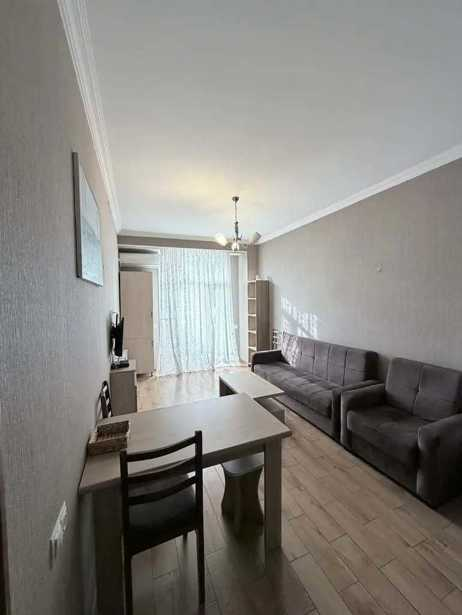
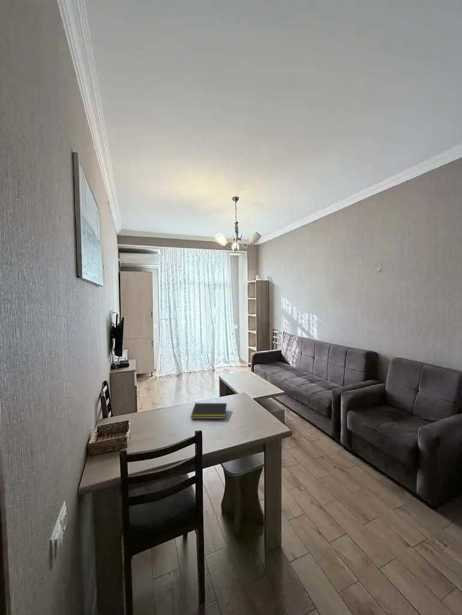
+ notepad (209, 410)
